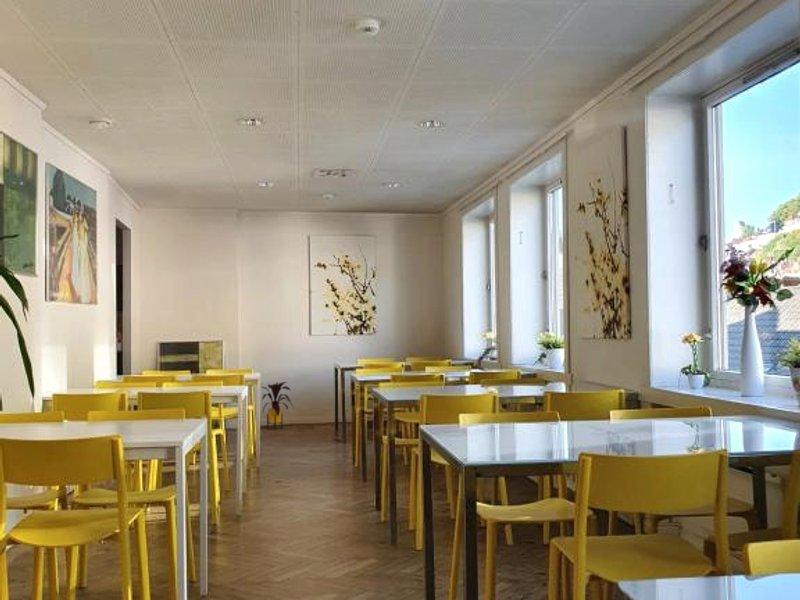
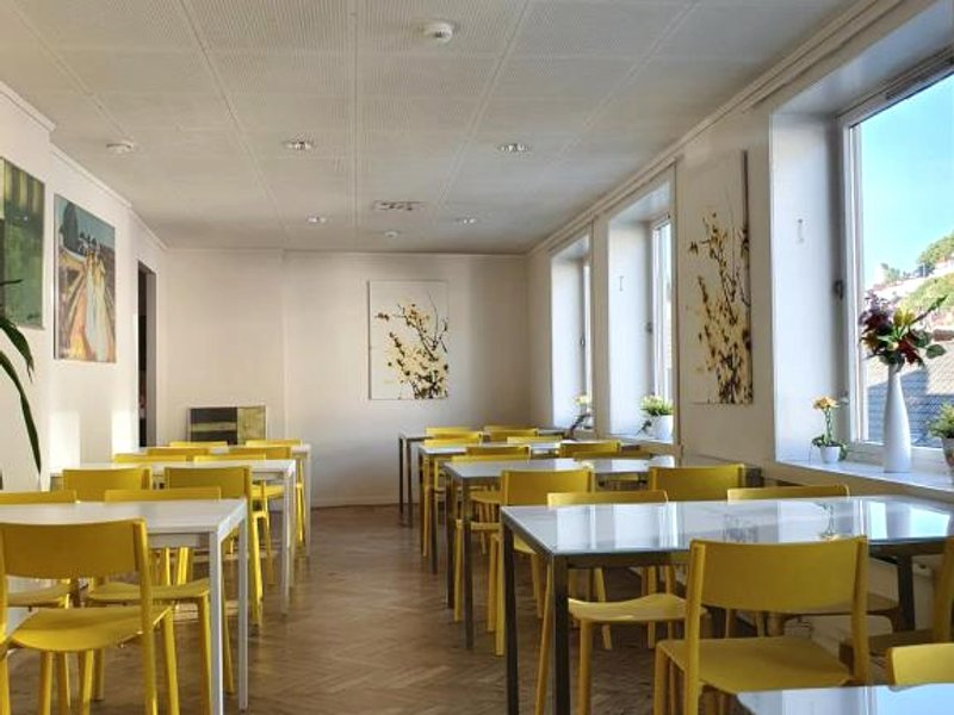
- house plant (273, 405)
